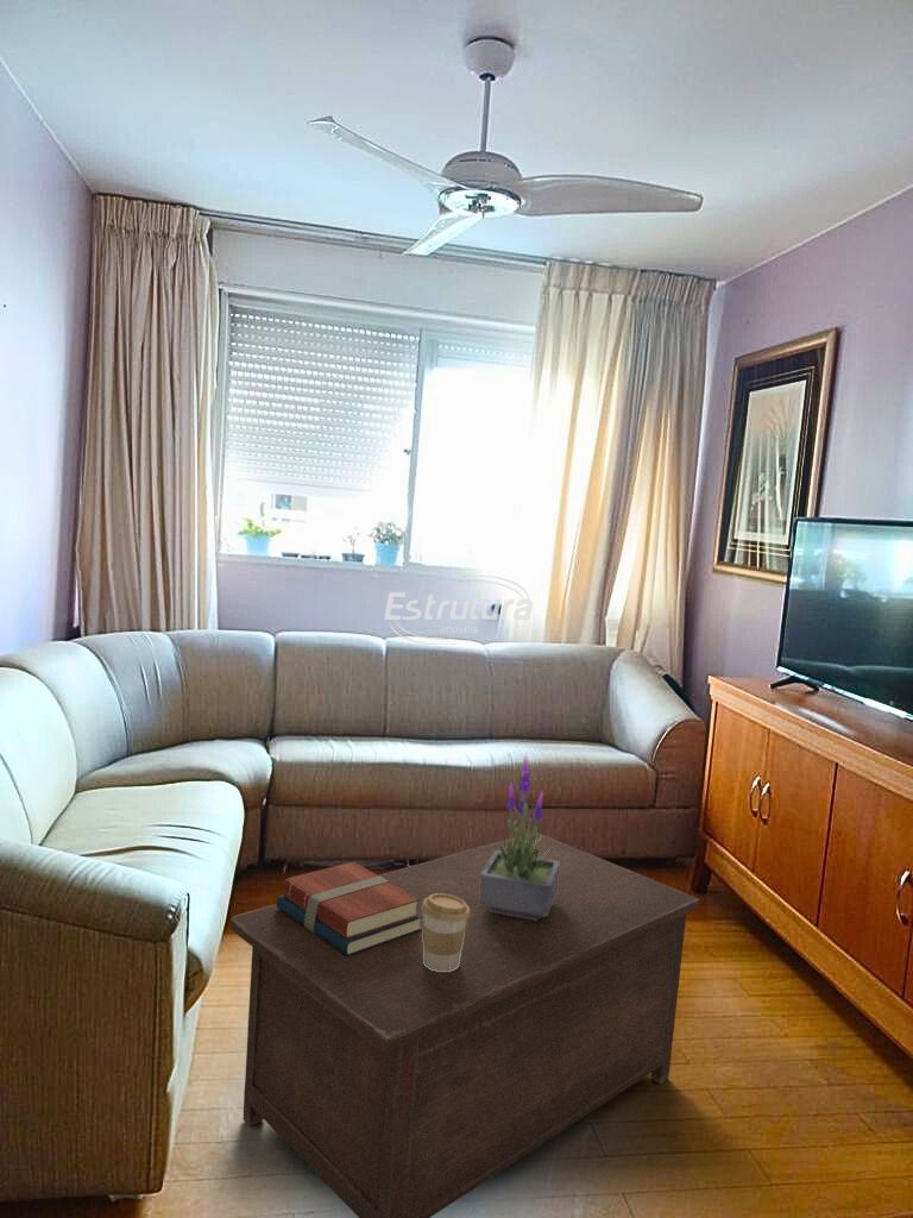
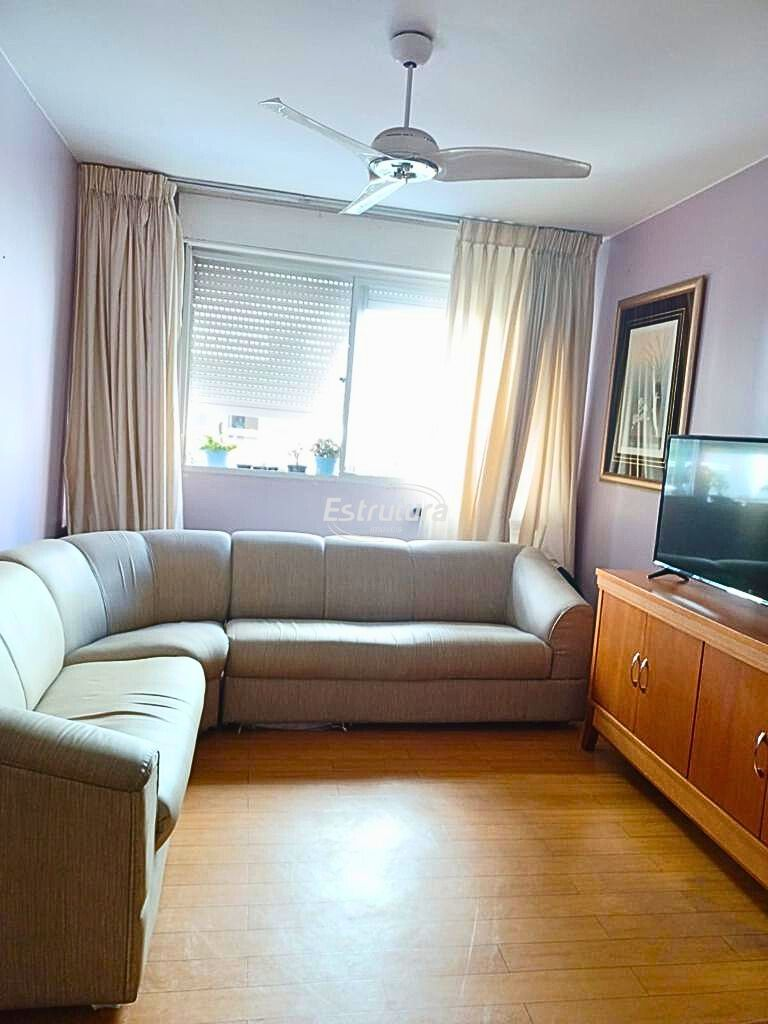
- cabinet (473, 1003)
- books (350, 903)
- coffee cup (443, 929)
- potted plant (524, 830)
